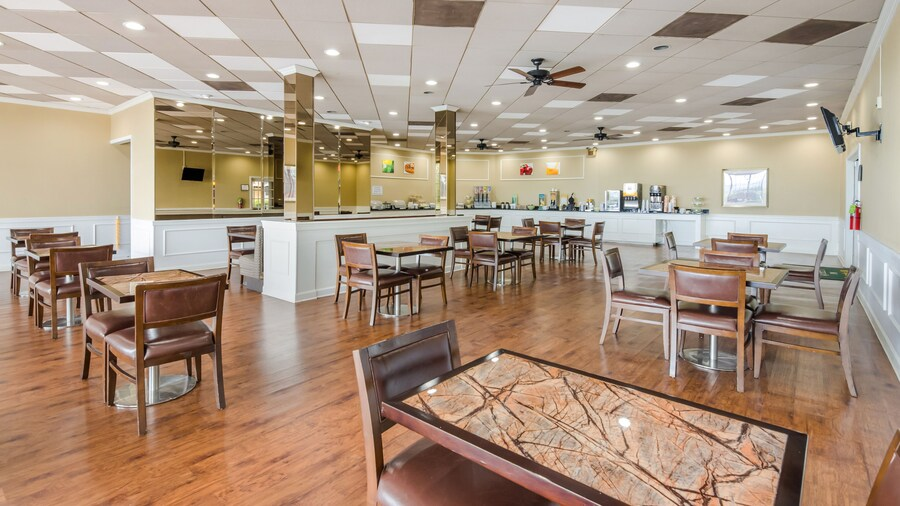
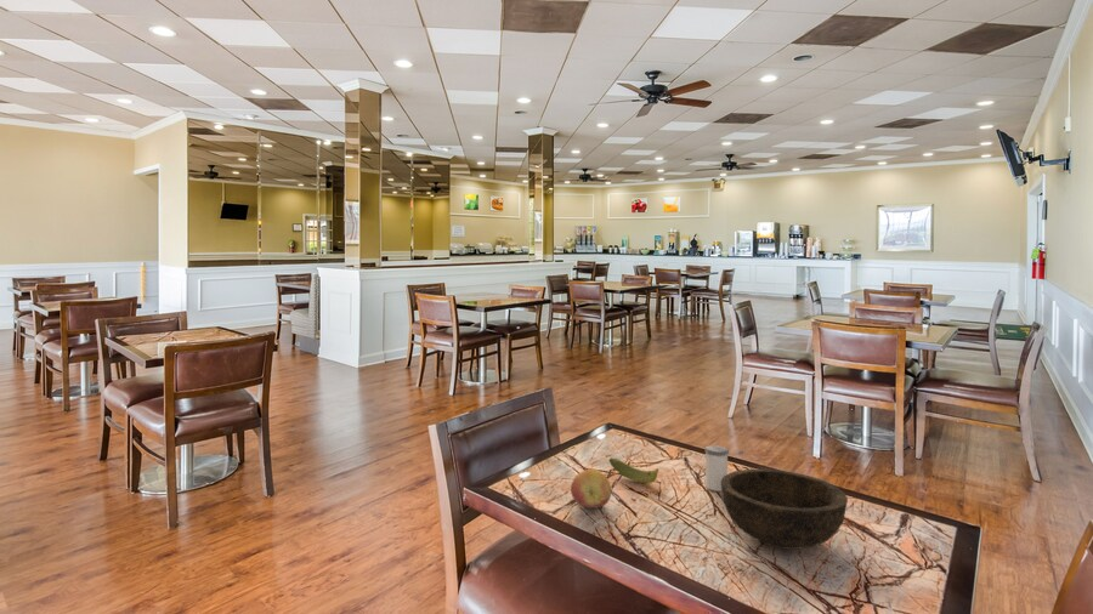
+ banana (632, 471)
+ salt shaker (715, 467)
+ fruit (590, 488)
+ bowl (781, 513)
